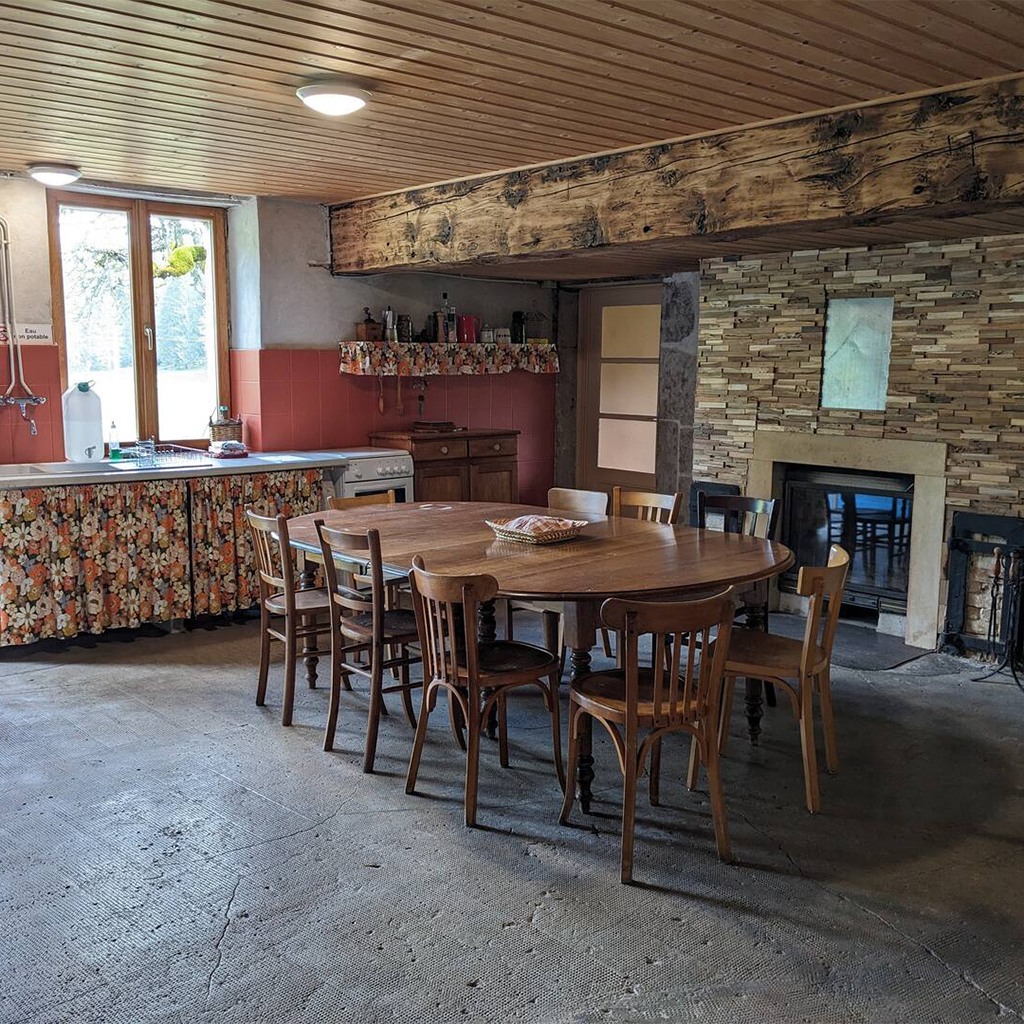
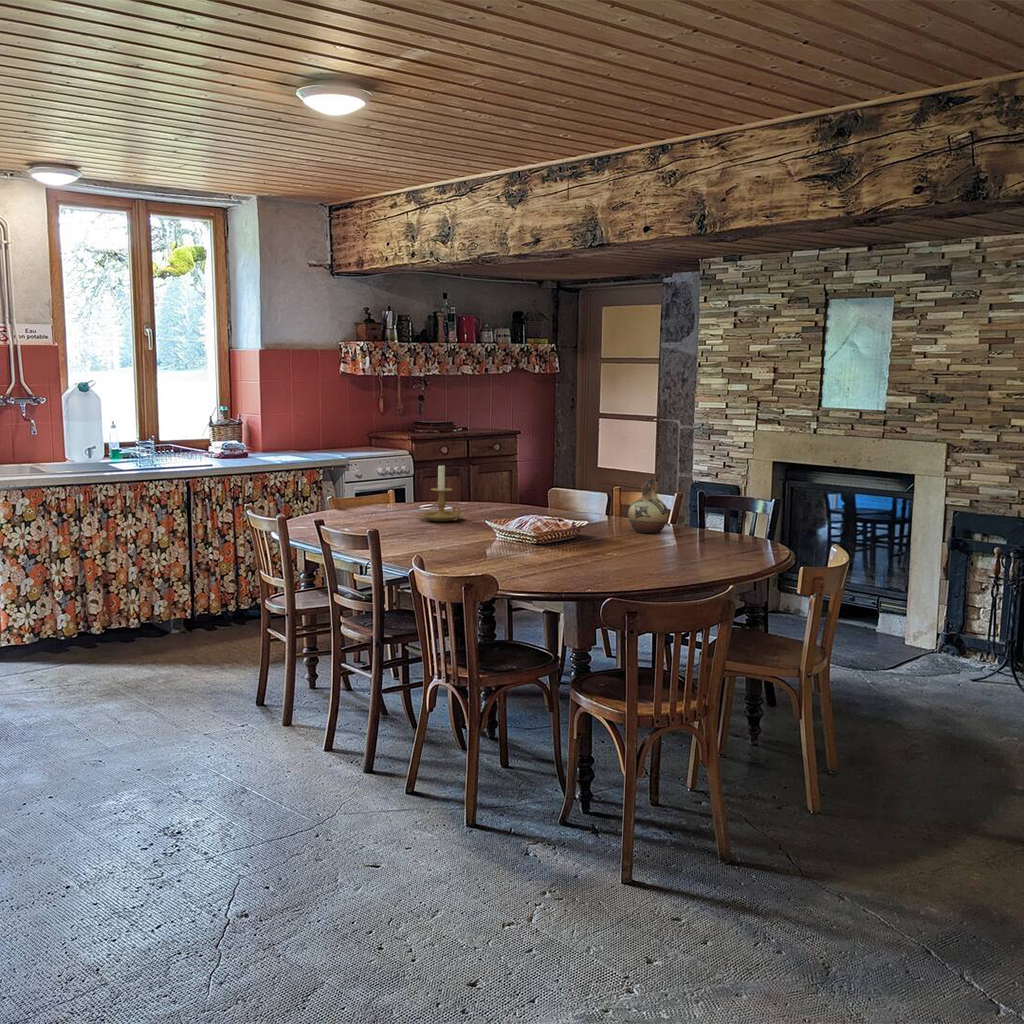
+ candle holder (441, 491)
+ ceramic pitcher (648, 505)
